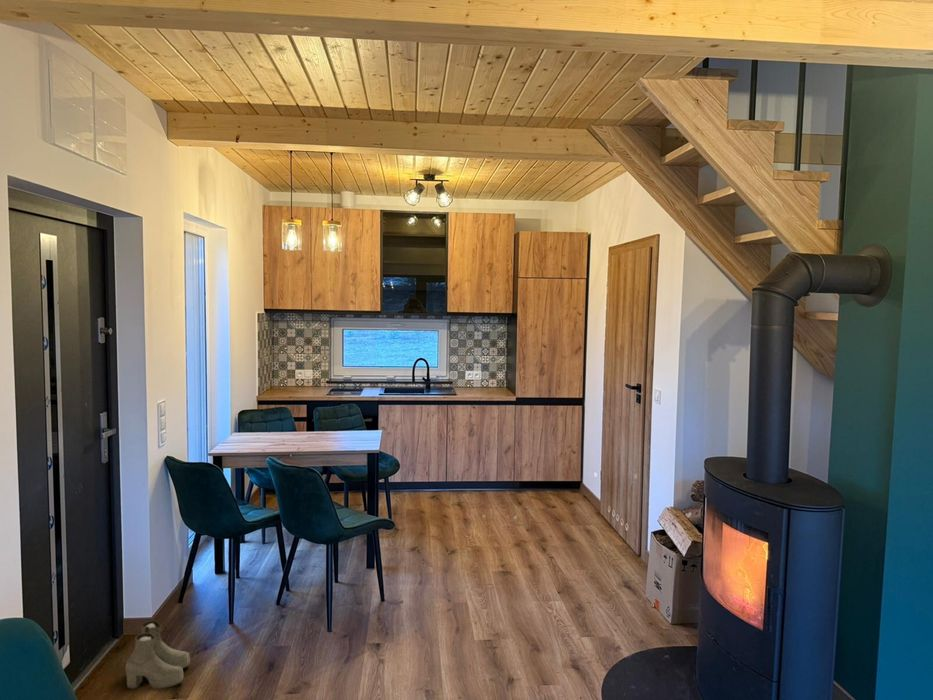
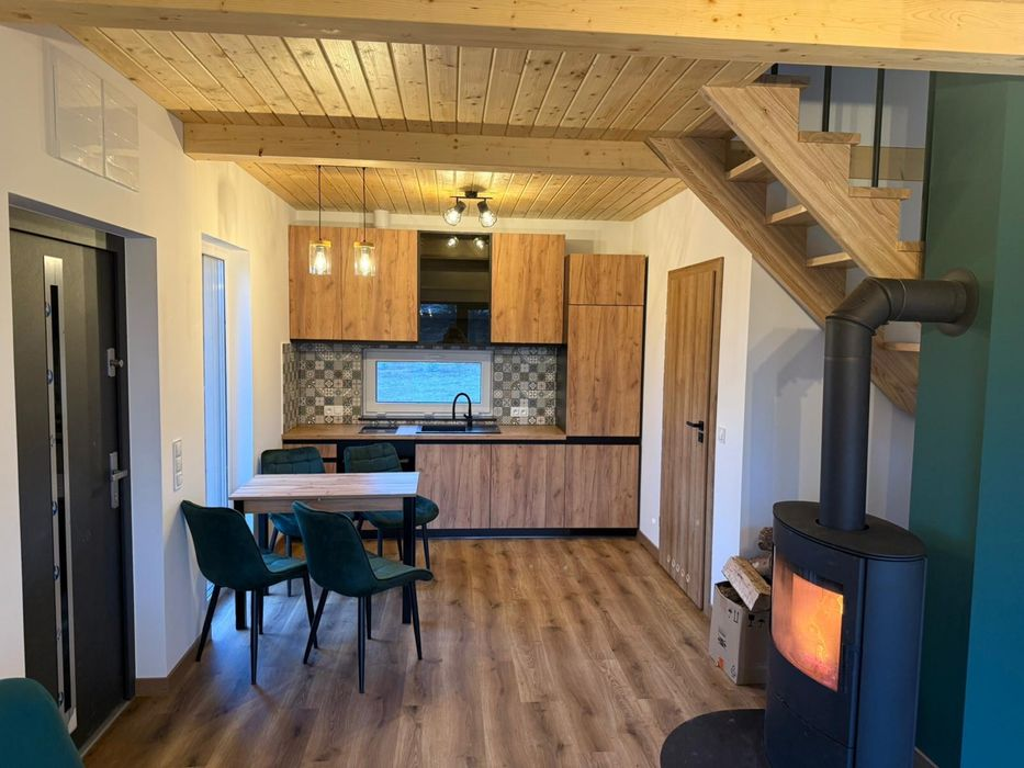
- boots (158, 652)
